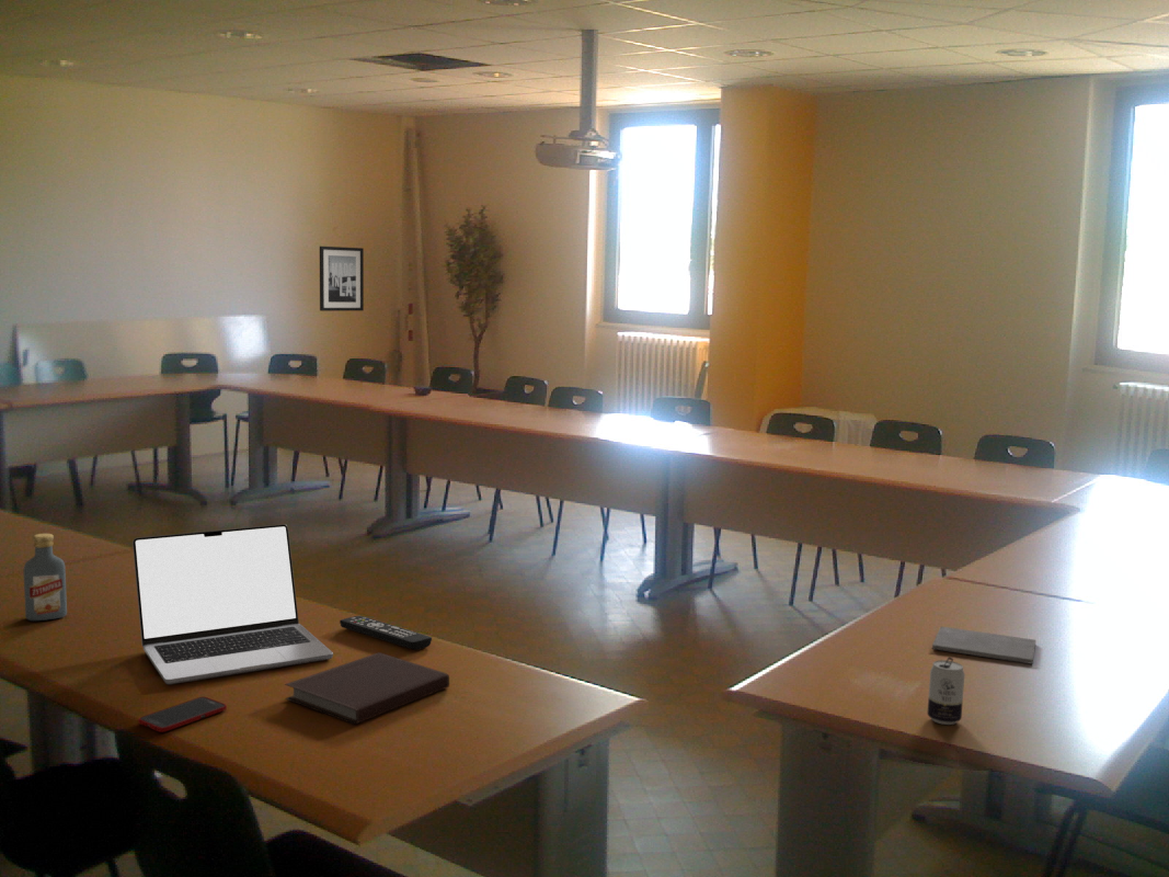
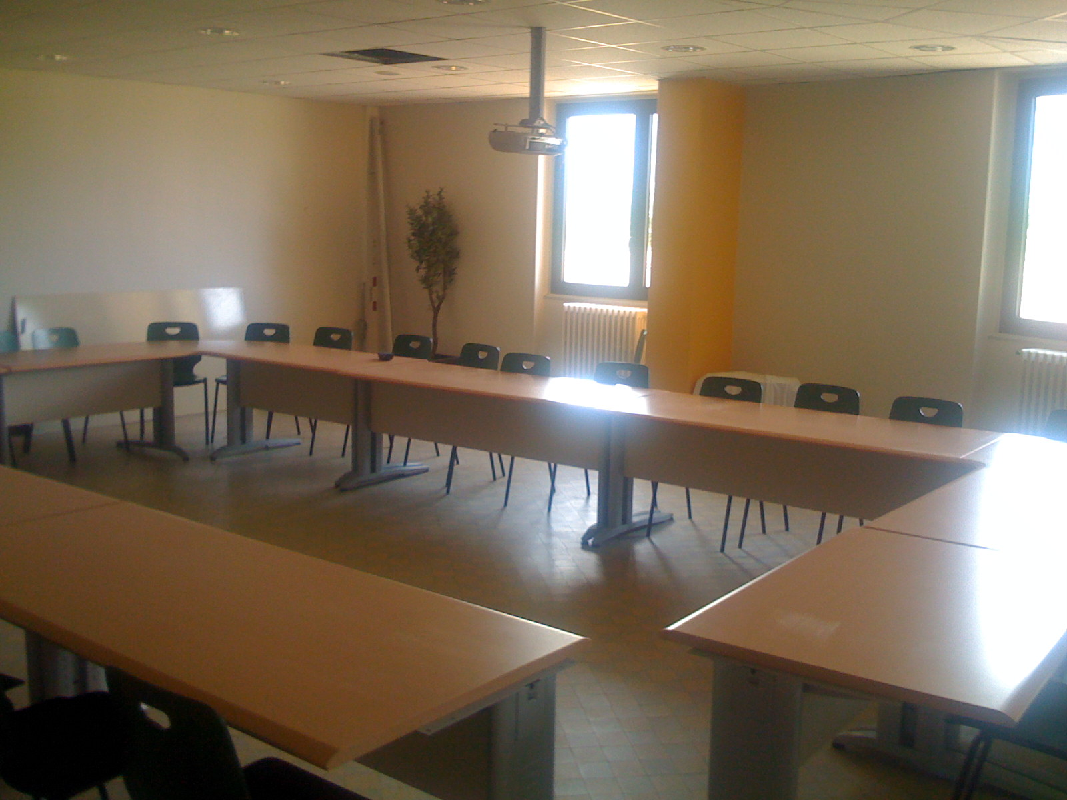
- remote control (385, 631)
- vodka (44, 576)
- notebook (368, 686)
- cell phone (183, 714)
- wall art (342, 278)
- laptop (231, 597)
- beverage can (945, 688)
- notepad (984, 643)
